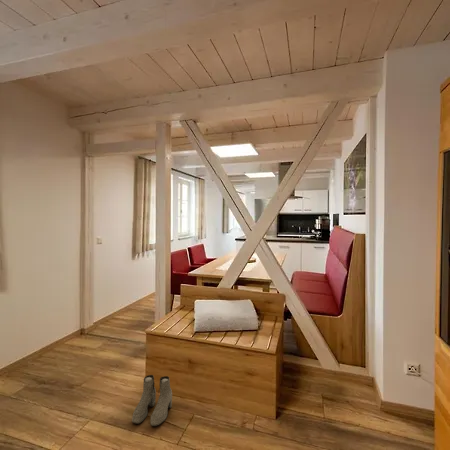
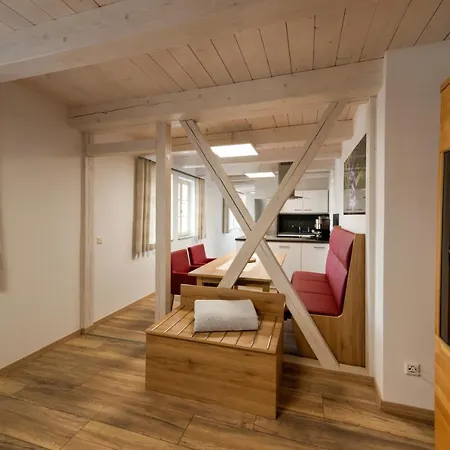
- boots (153, 397)
